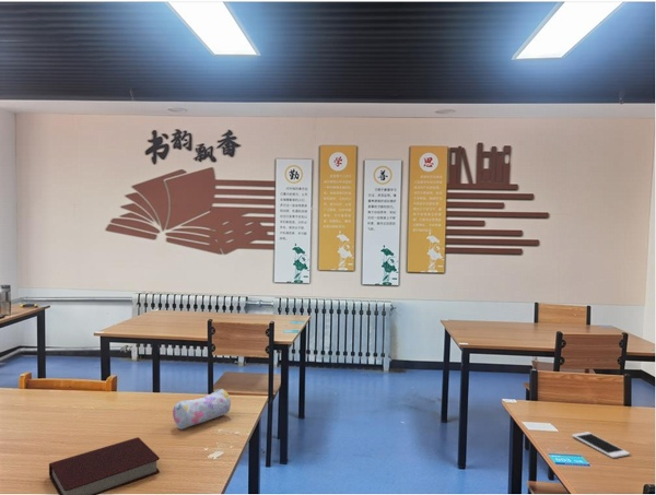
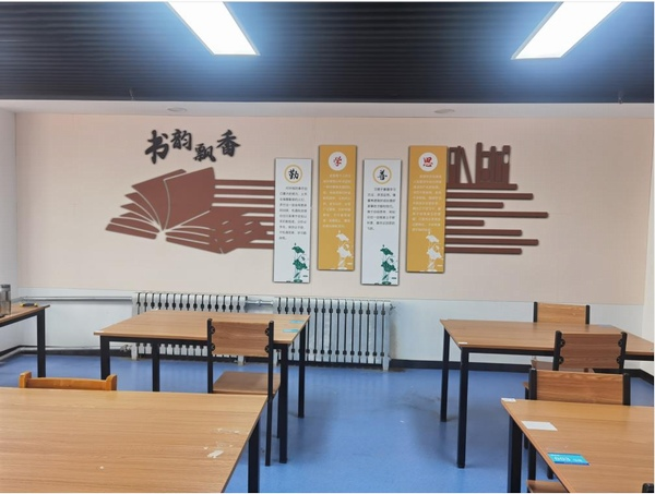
- cell phone (599, 444)
- book (105, 467)
- pencil case (202, 408)
